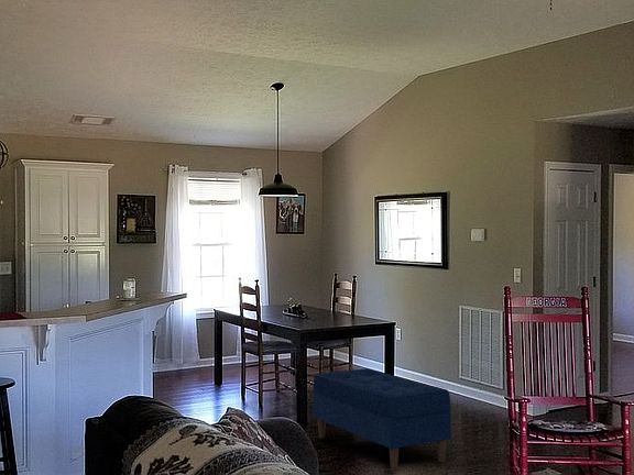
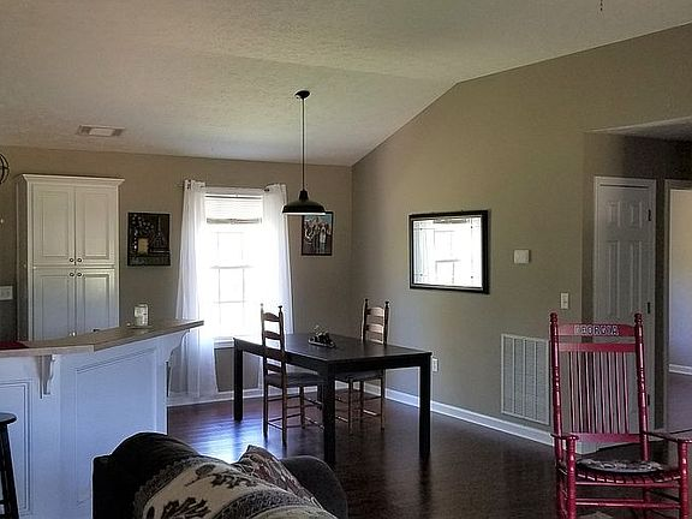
- bench (378, 415)
